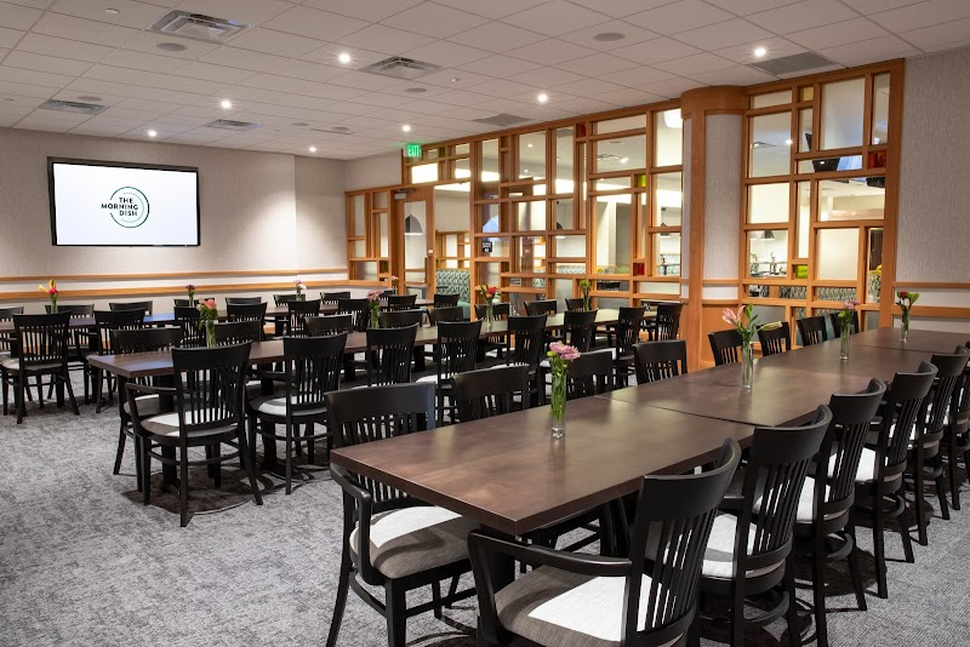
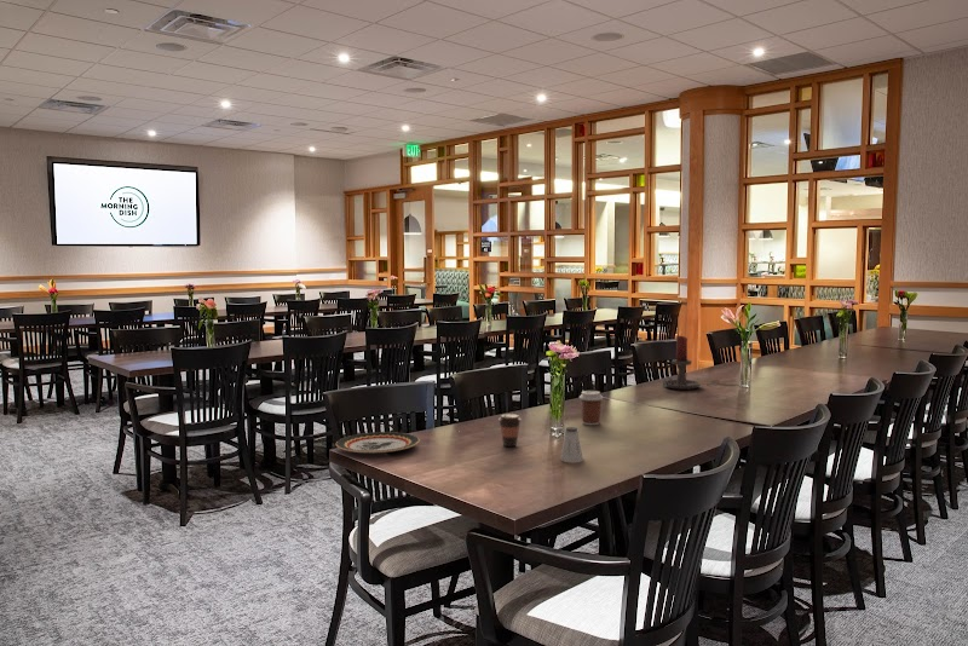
+ coffee cup (590, 408)
+ plate (378, 444)
+ candle holder (678, 362)
+ coffee cup (509, 429)
+ saltshaker (571, 444)
